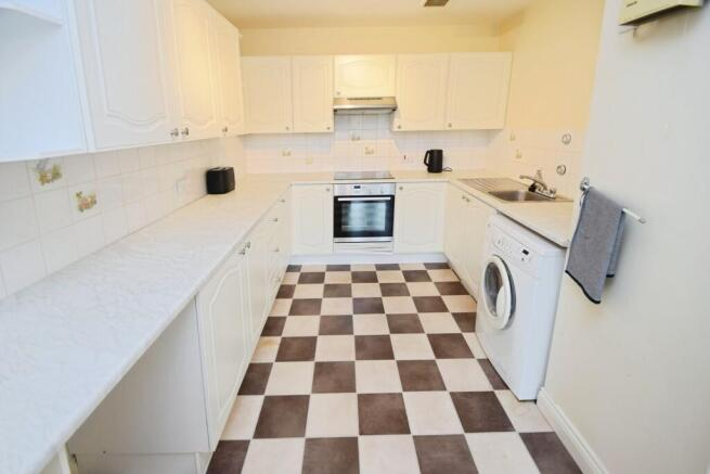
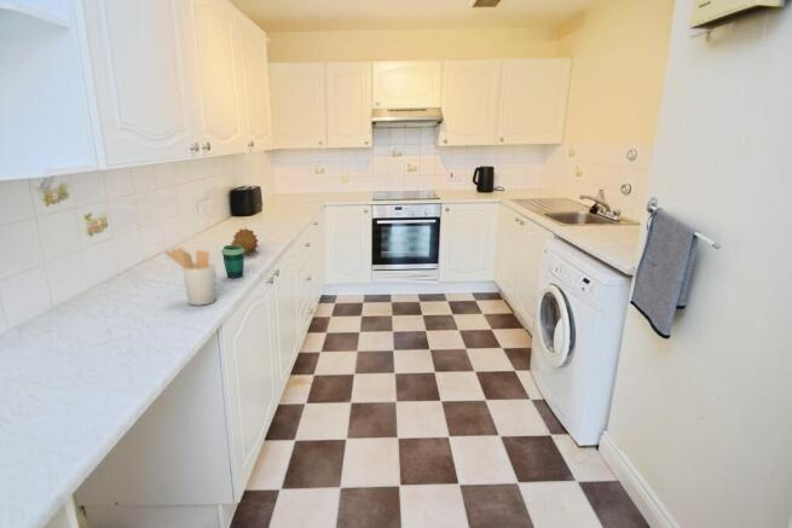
+ fruit (244, 240)
+ utensil holder (192, 274)
+ cup (233, 261)
